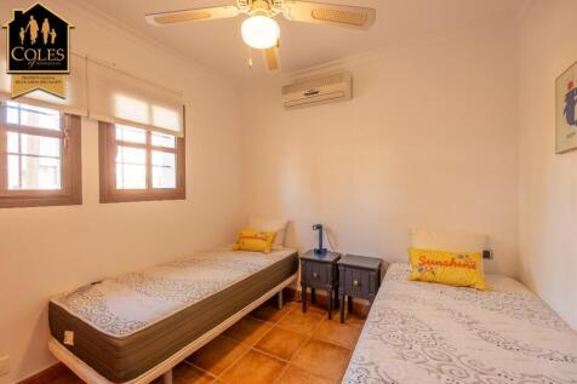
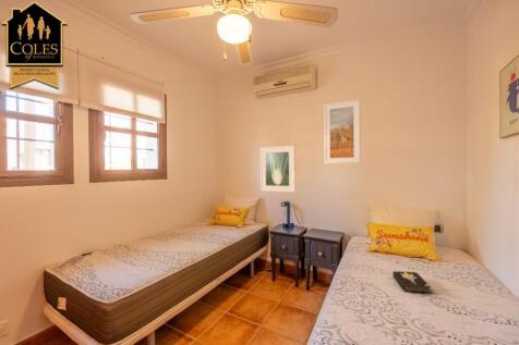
+ hardback book (410, 281)
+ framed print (341, 133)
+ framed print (277, 169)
